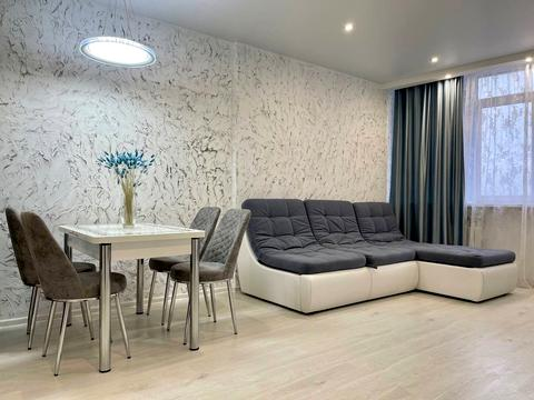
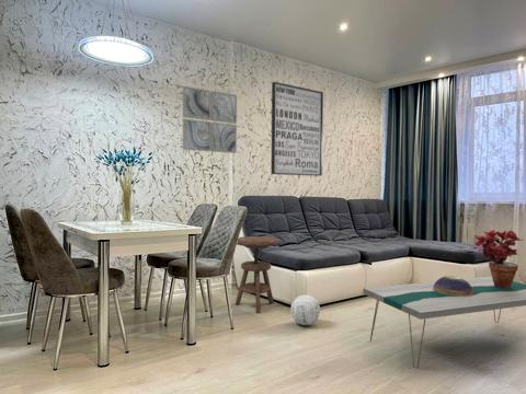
+ coffee table (462, 313)
+ wall art (298, 131)
+ potted plant (498, 257)
+ ball (305, 310)
+ wall art (209, 121)
+ decorative bowl (453, 282)
+ side table (255, 273)
